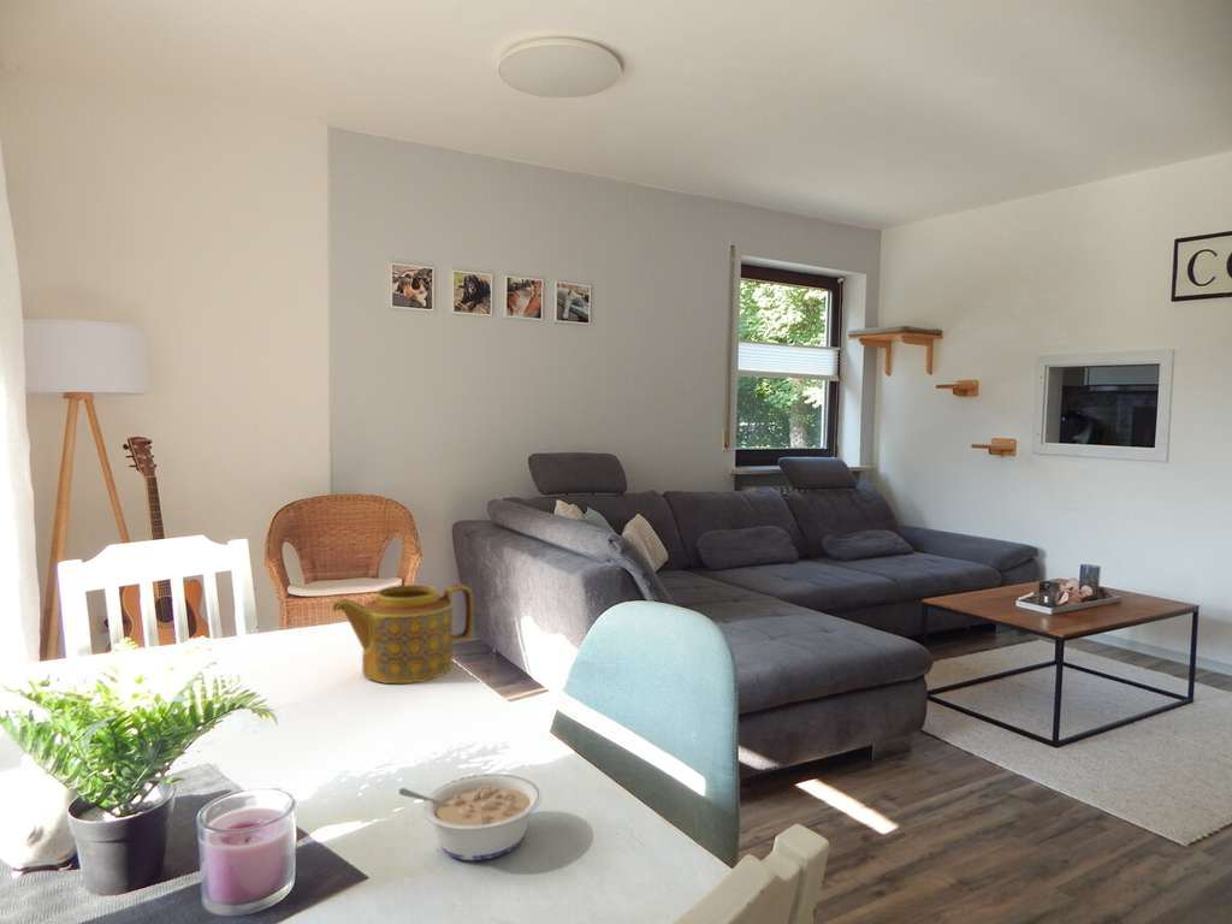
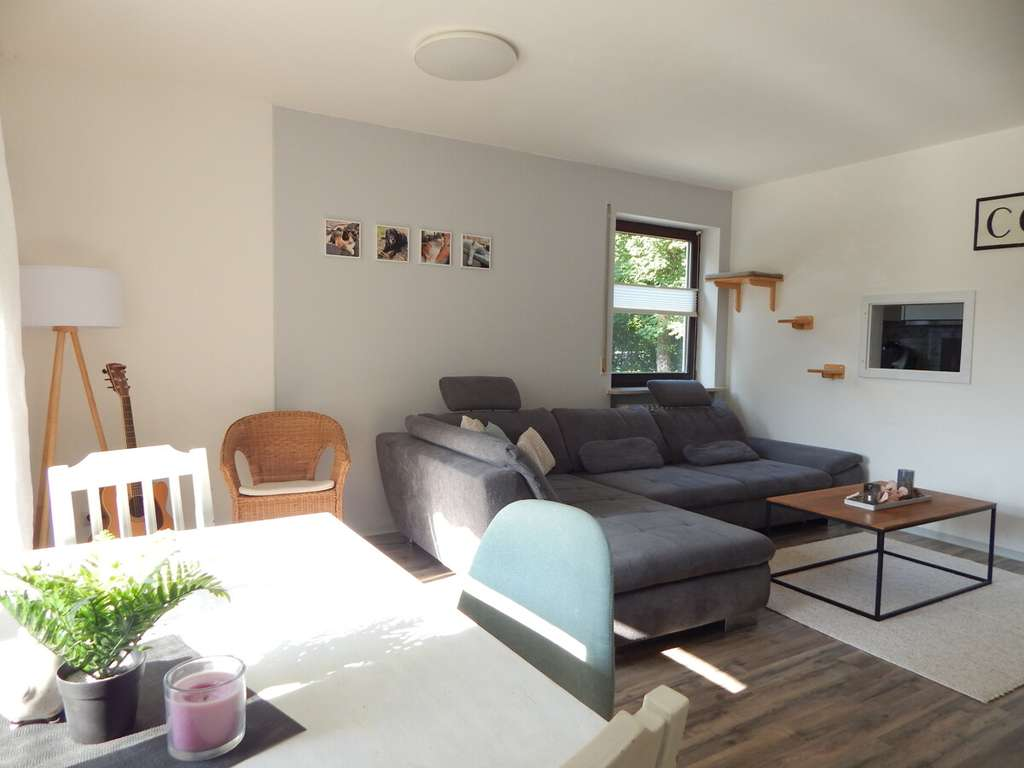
- legume (478, 816)
- teapot (404, 630)
